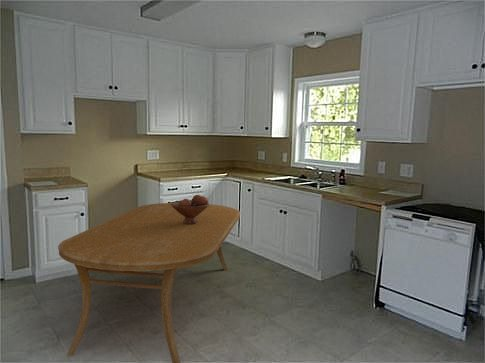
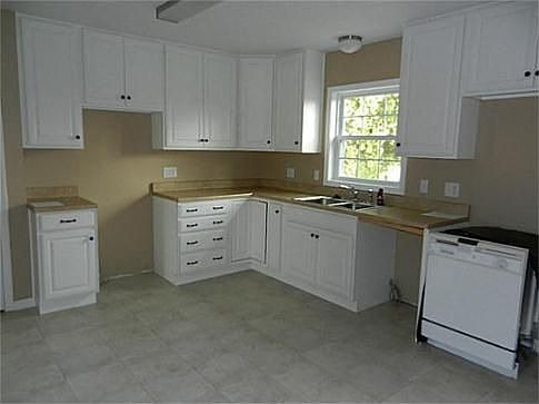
- fruit bowl (190, 209)
- dining table (167, 263)
